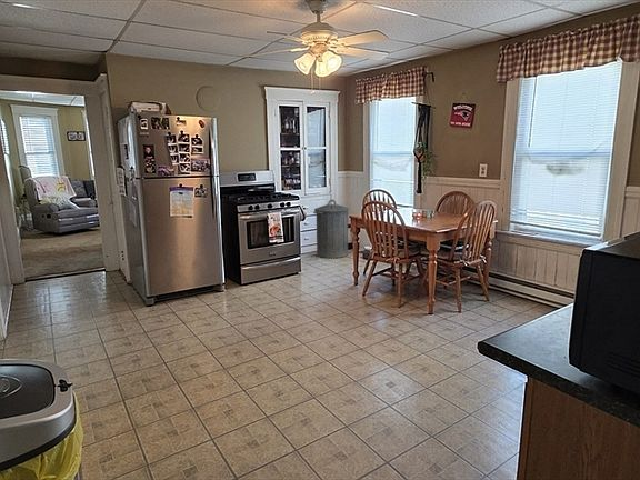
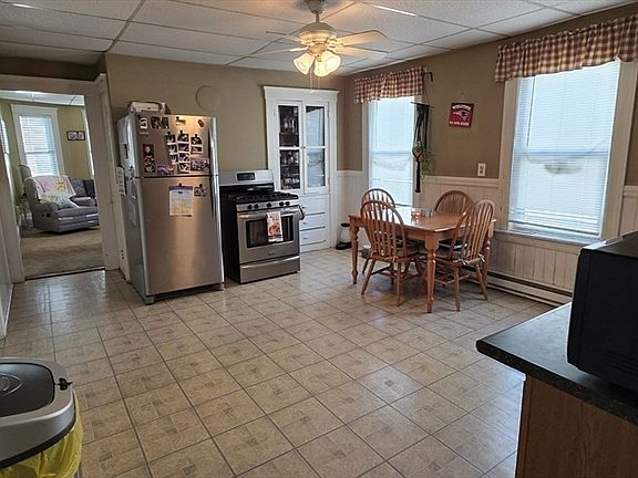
- trash can (331, 227)
